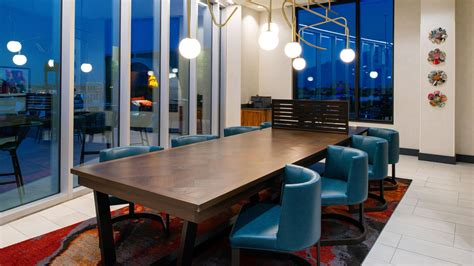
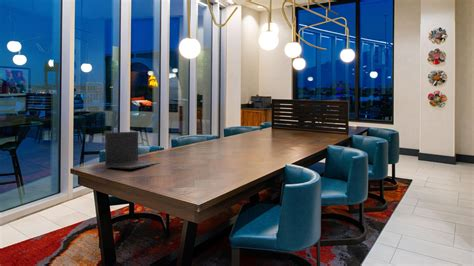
+ laptop (134, 148)
